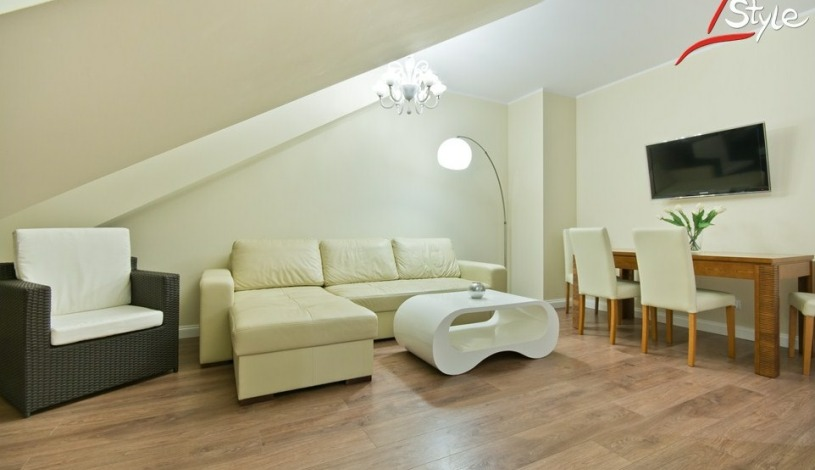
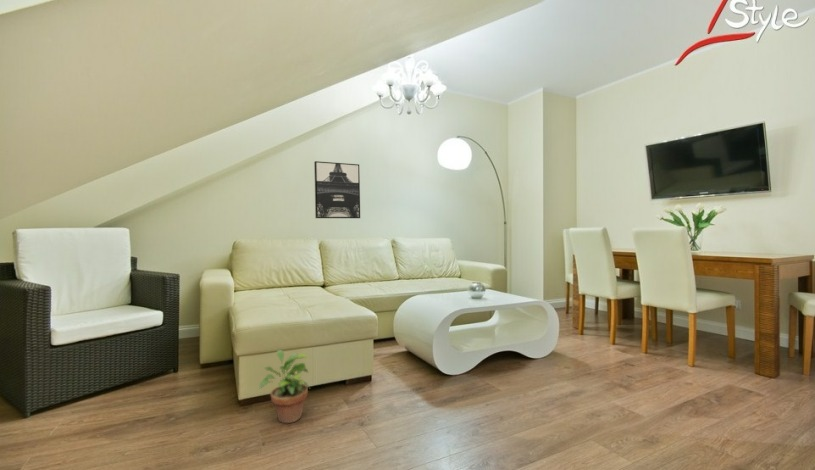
+ wall art (337, 190)
+ potted plant (283, 384)
